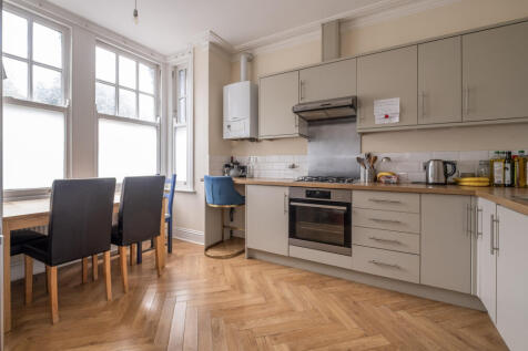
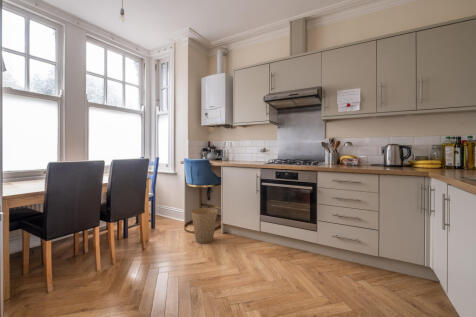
+ trash can (204, 225)
